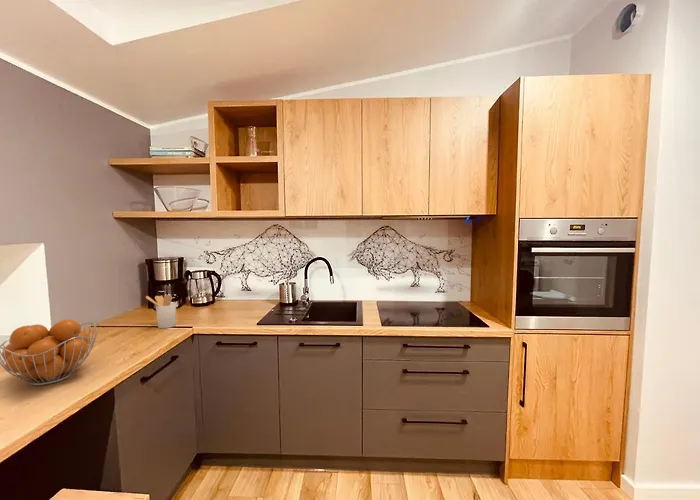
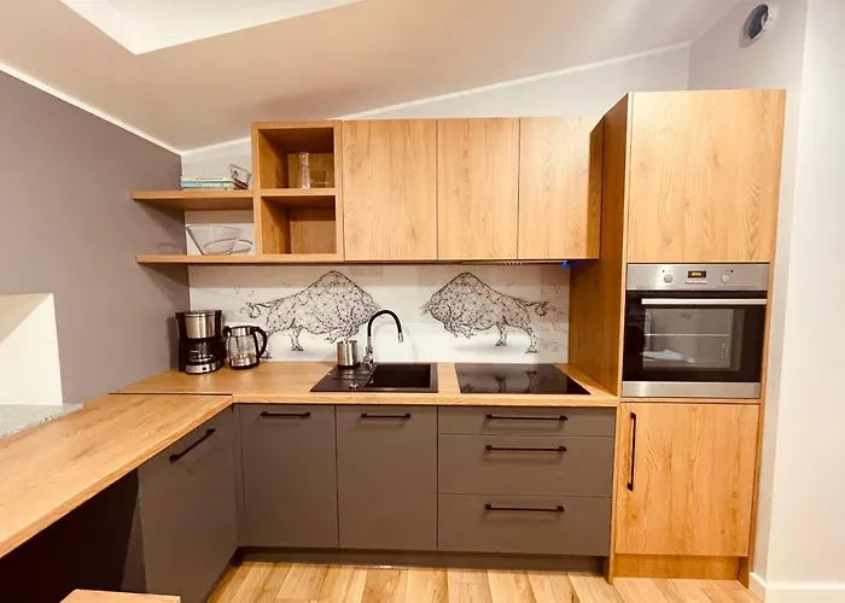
- utensil holder (160, 310)
- fruit basket (49, 349)
